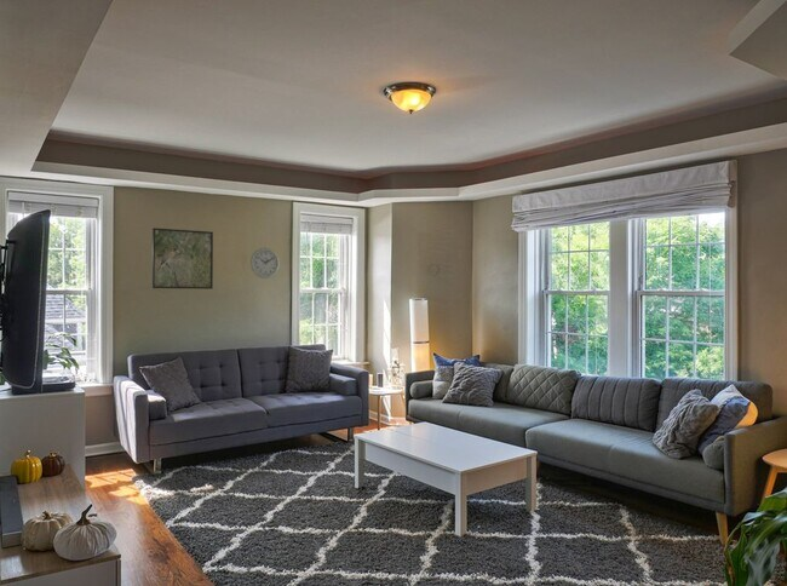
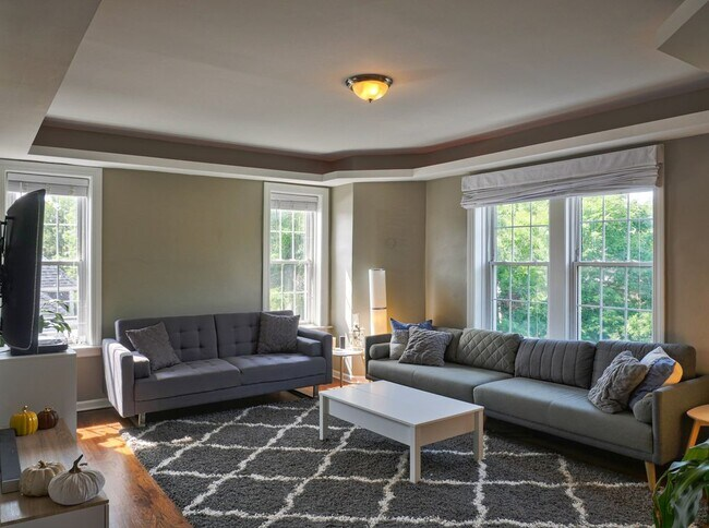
- wall clock (265, 263)
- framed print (183, 259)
